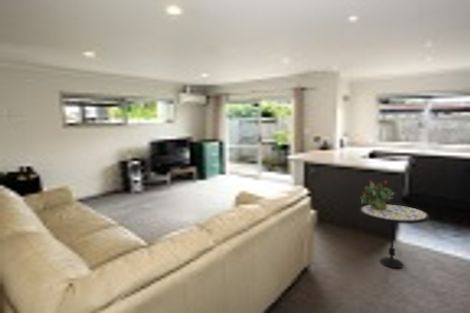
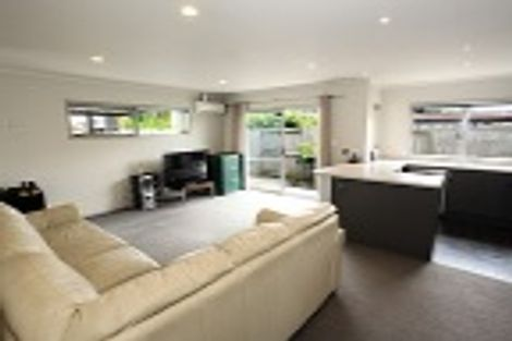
- potted plant (377, 194)
- side table (392, 237)
